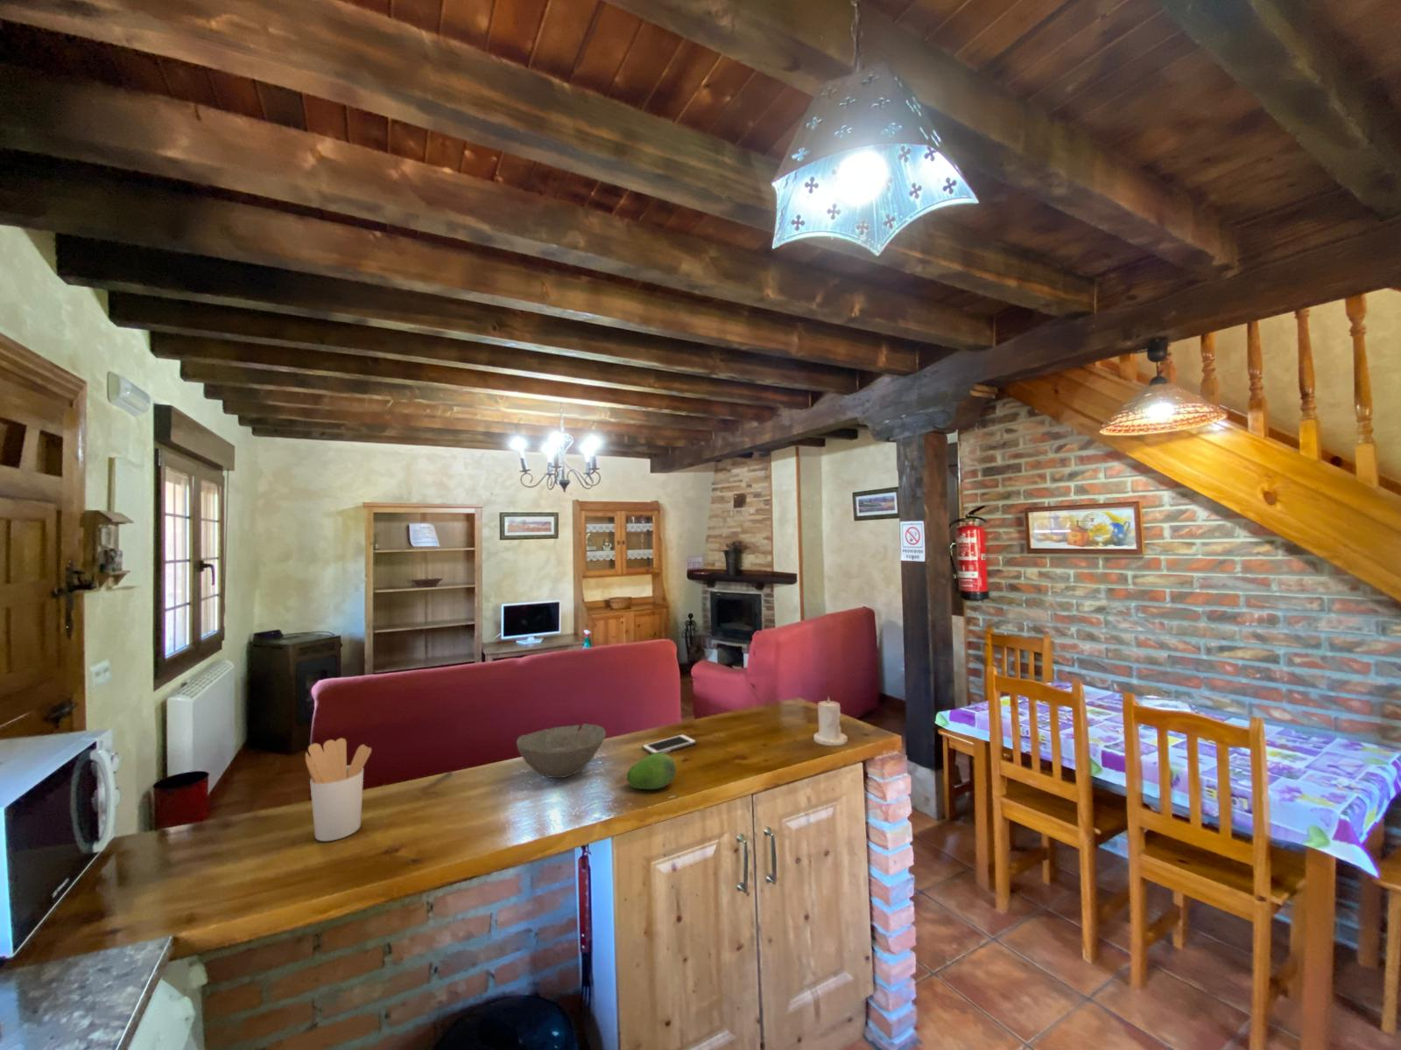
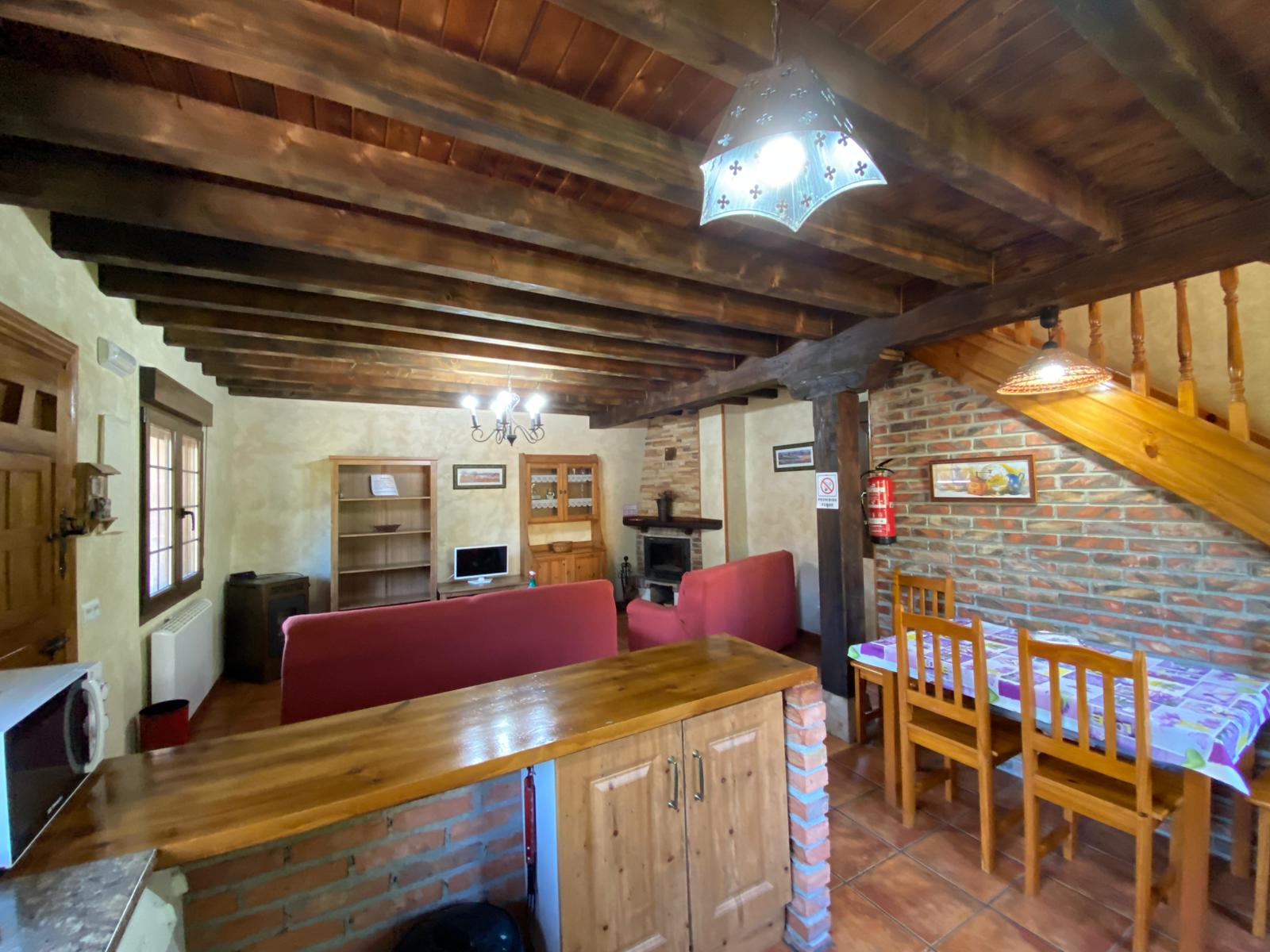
- fruit (652, 772)
- cell phone (669, 744)
- bowl (563, 753)
- utensil holder (333, 785)
- candle (830, 719)
